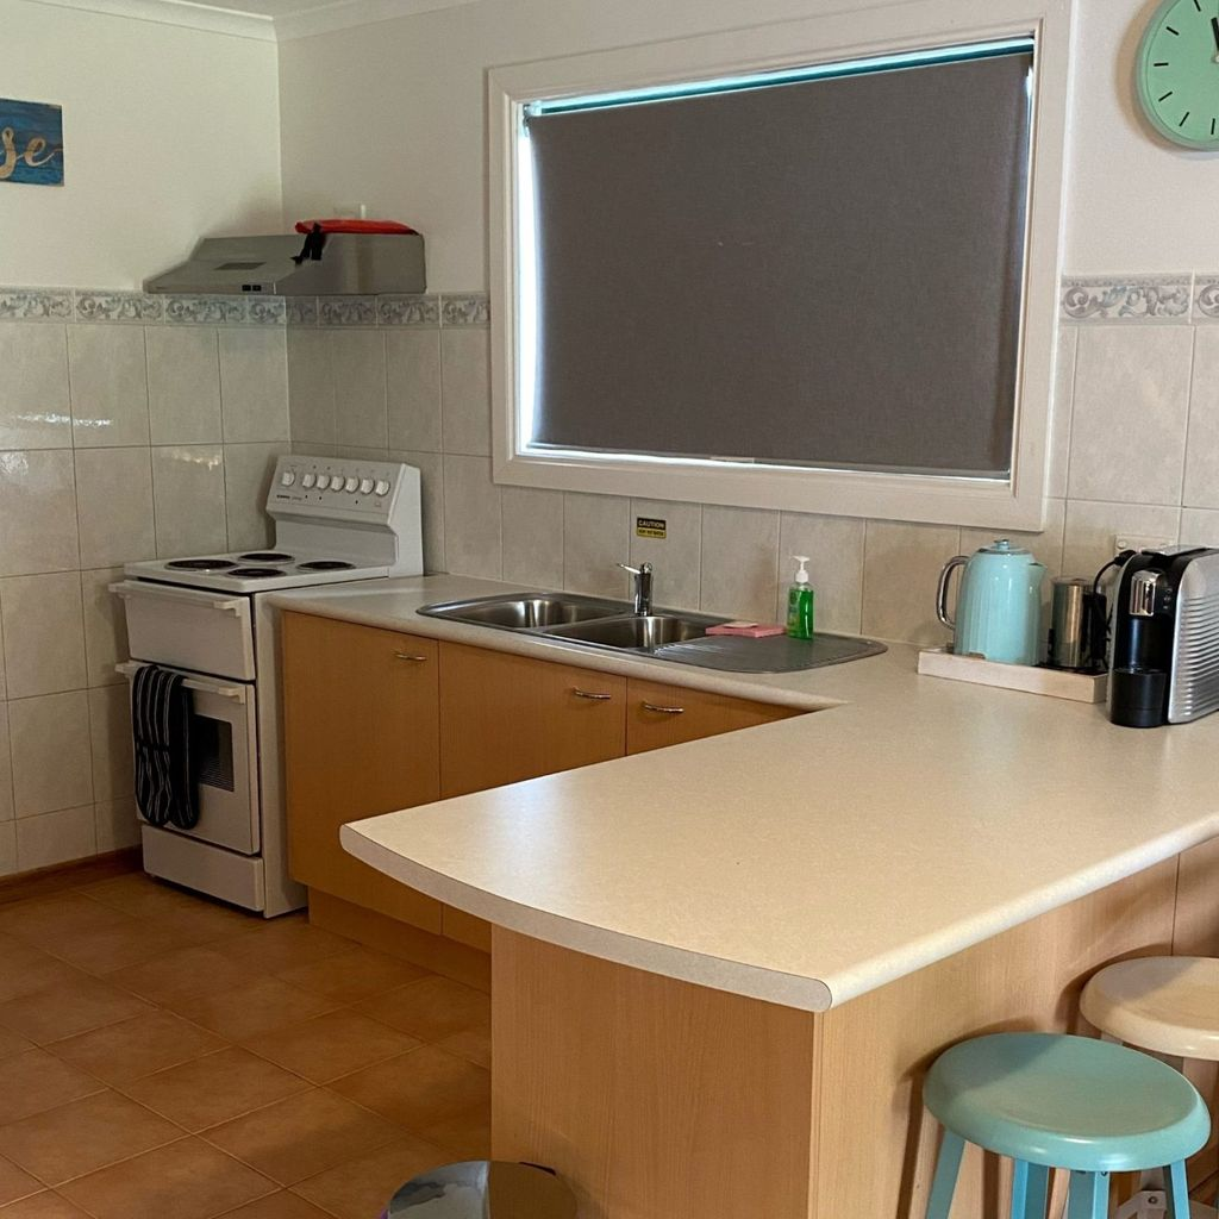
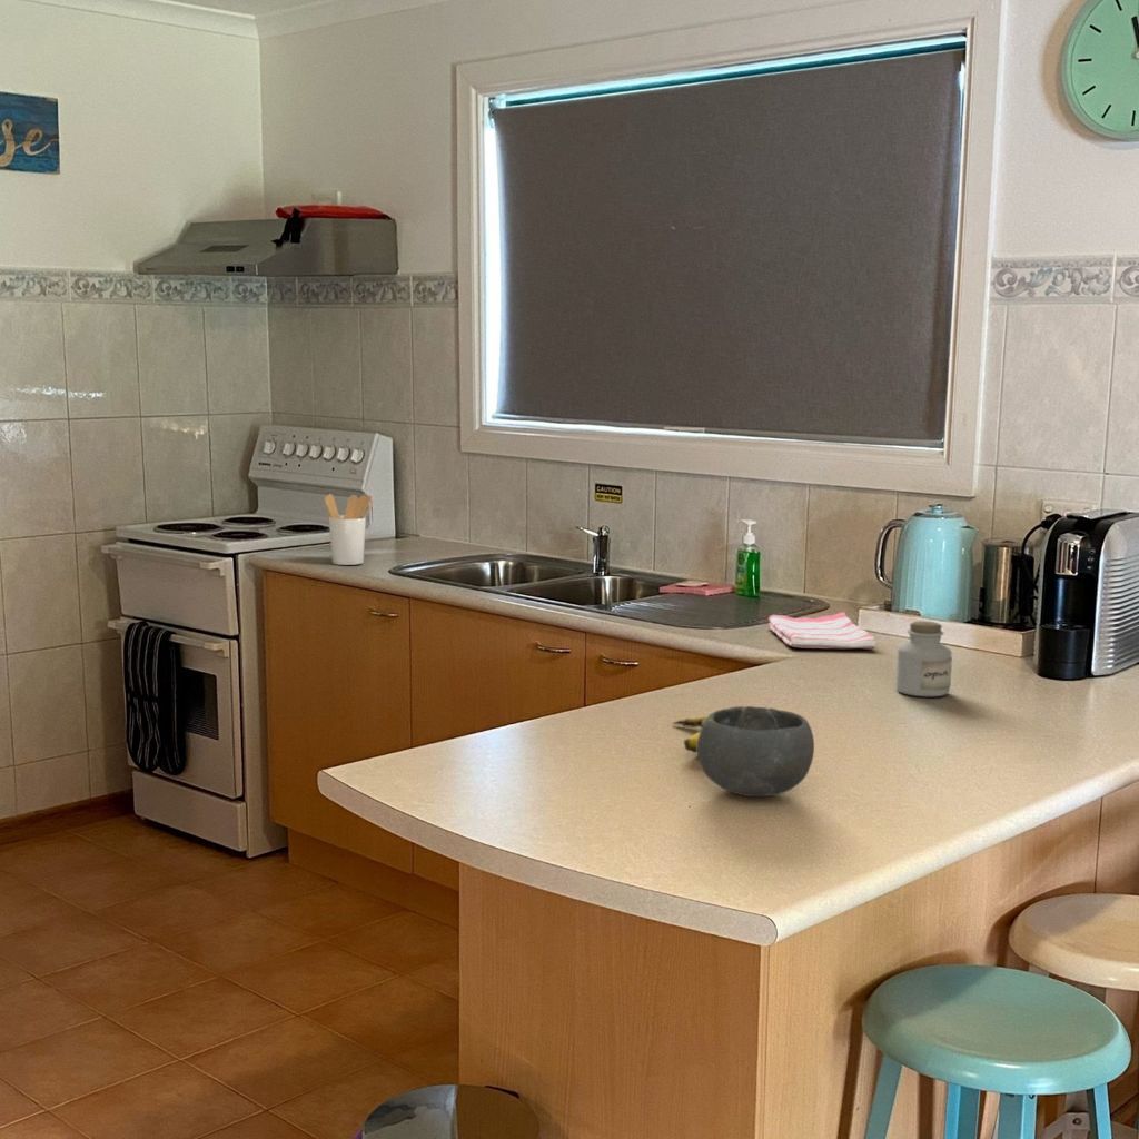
+ utensil holder (351, 527)
+ jar (924, 657)
+ banana (702, 724)
+ dish towel (819, 630)
+ bowl (754, 755)
